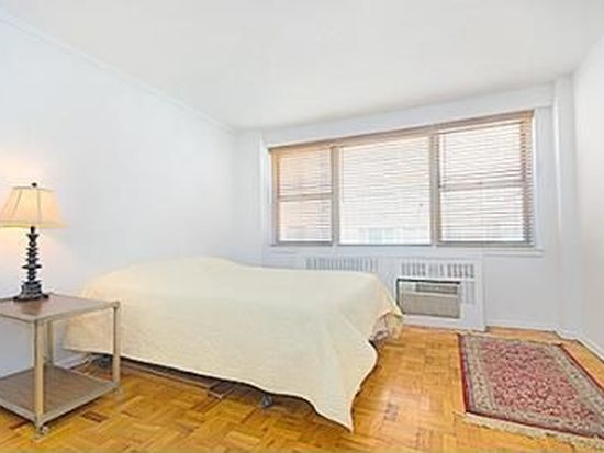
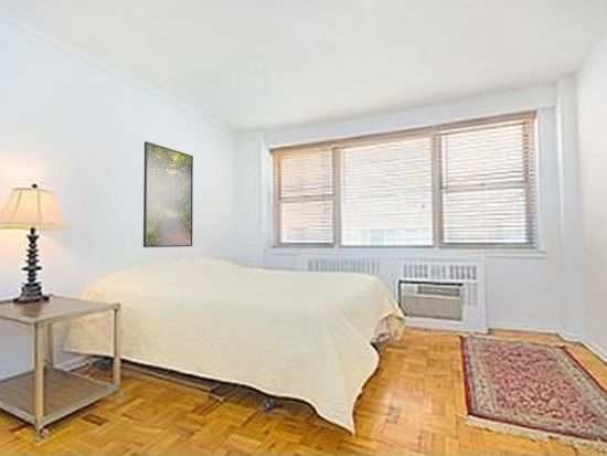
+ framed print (170, 198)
